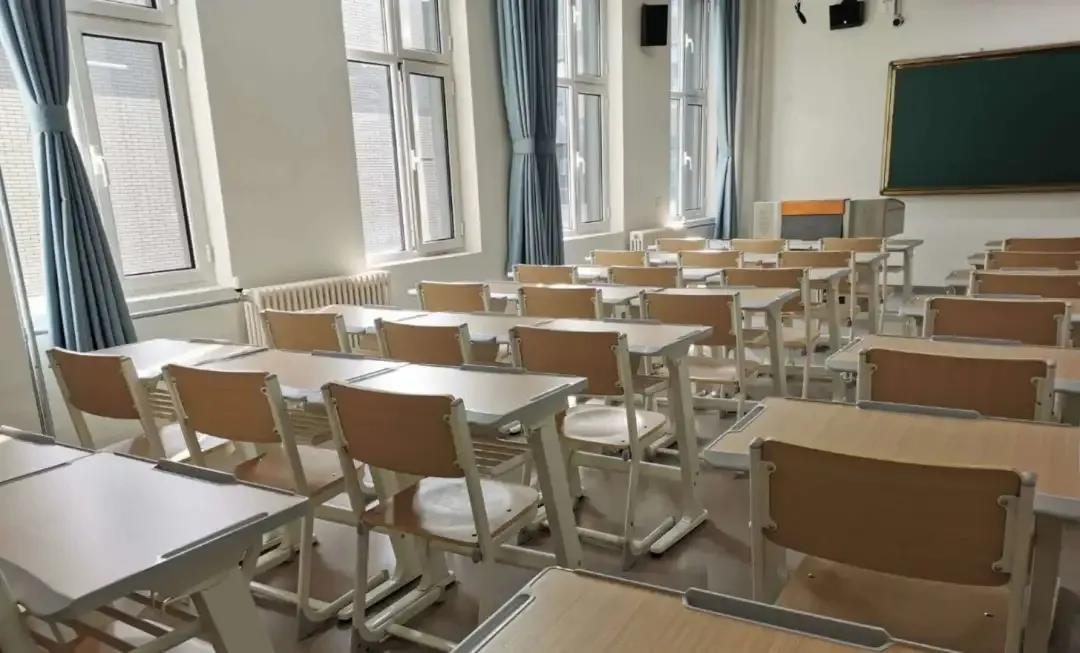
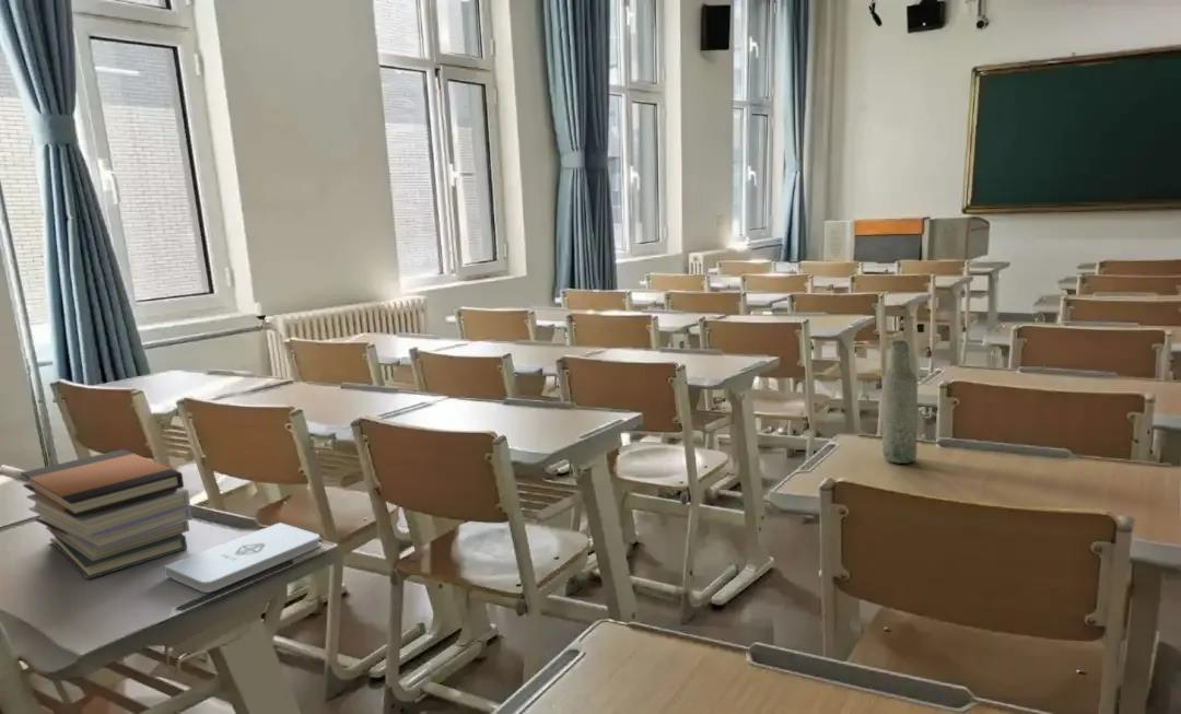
+ book stack (108, 508)
+ bottle (900, 400)
+ notepad (246, 554)
